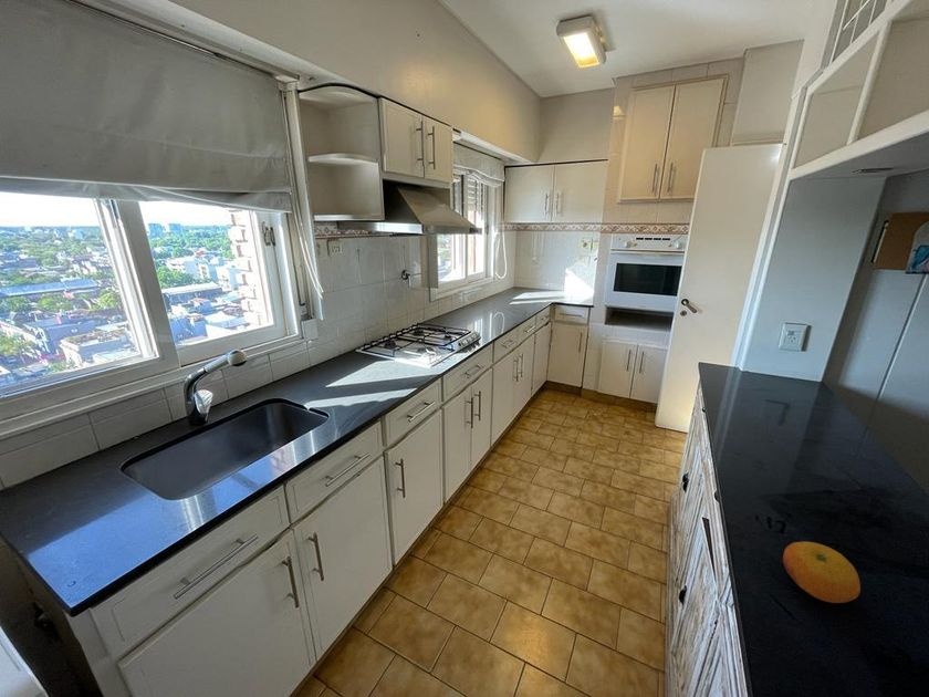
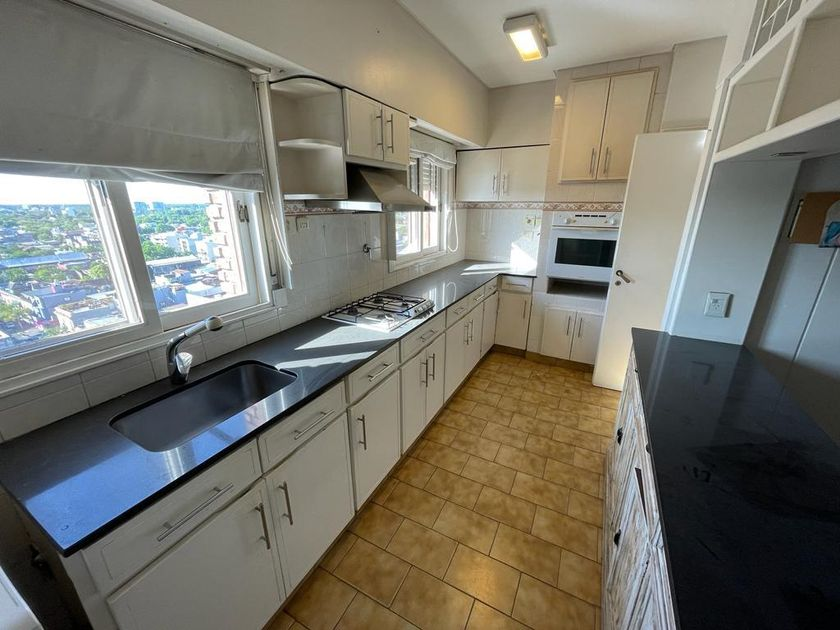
- fruit (820, 570)
